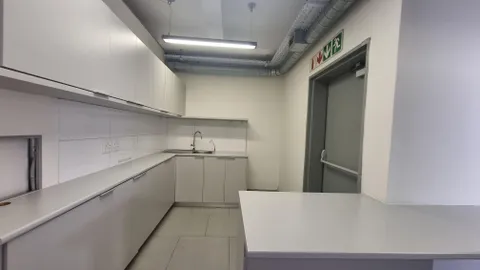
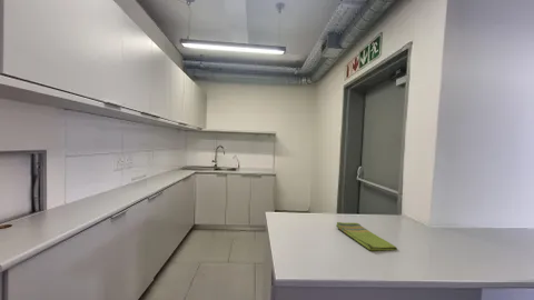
+ dish towel (363, 234)
